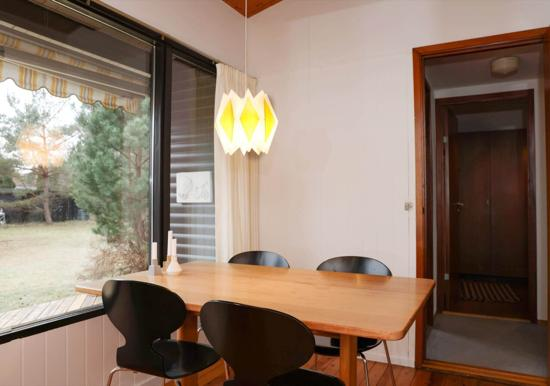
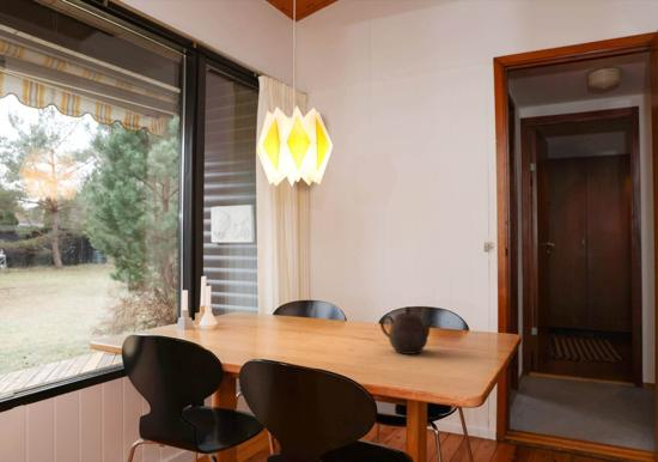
+ teapot (406, 328)
